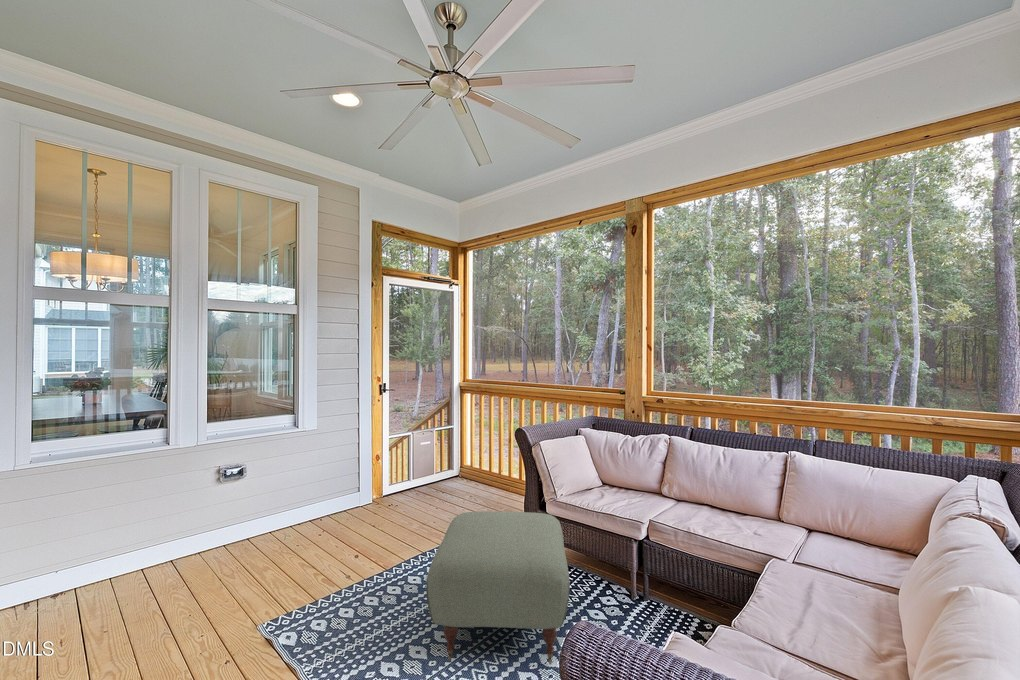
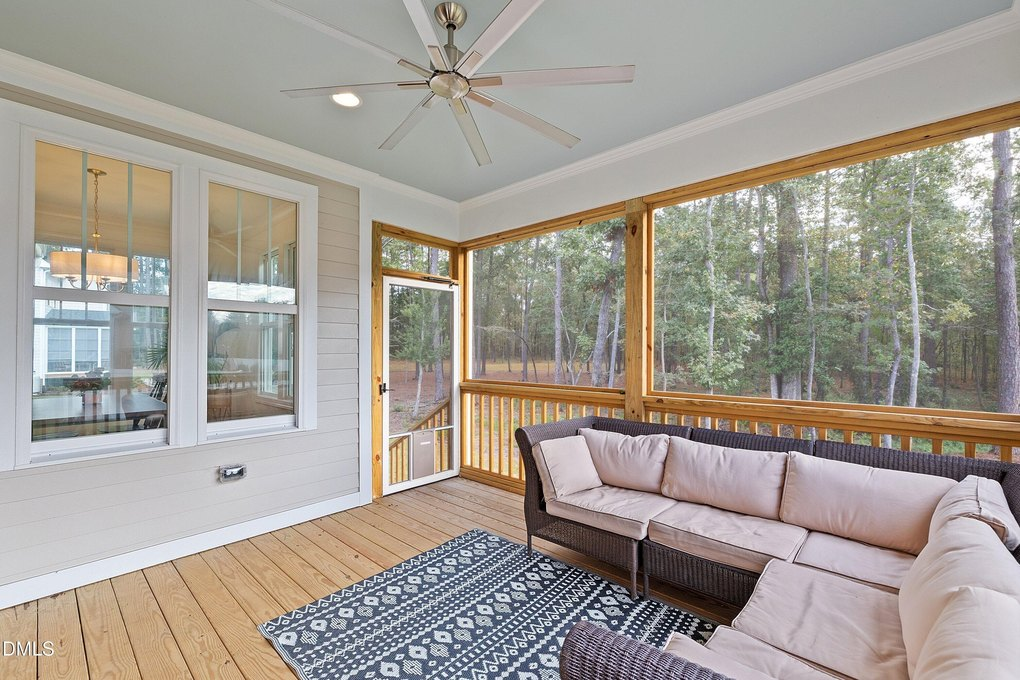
- ottoman (502, 574)
